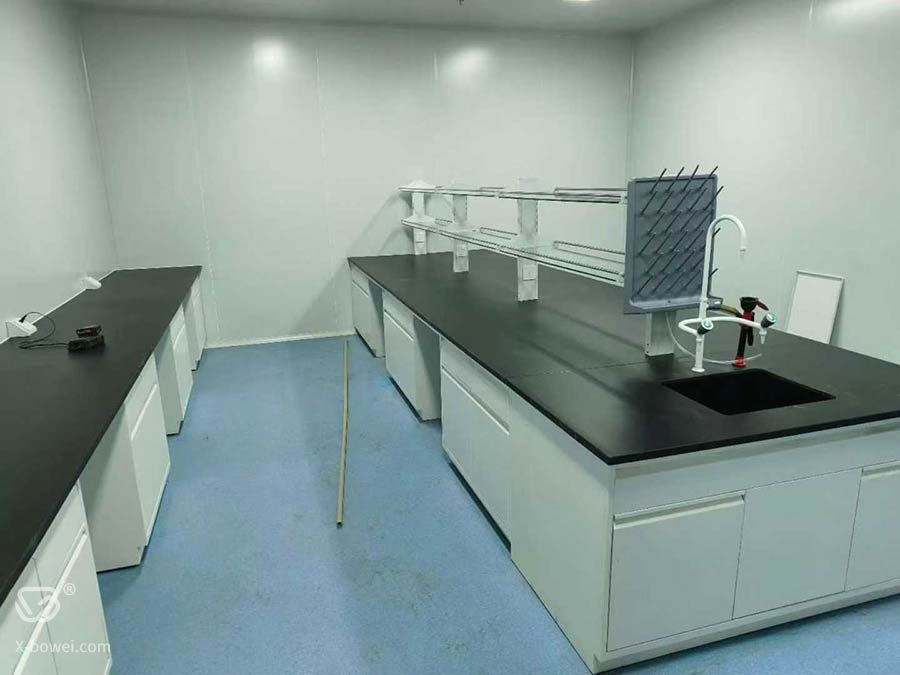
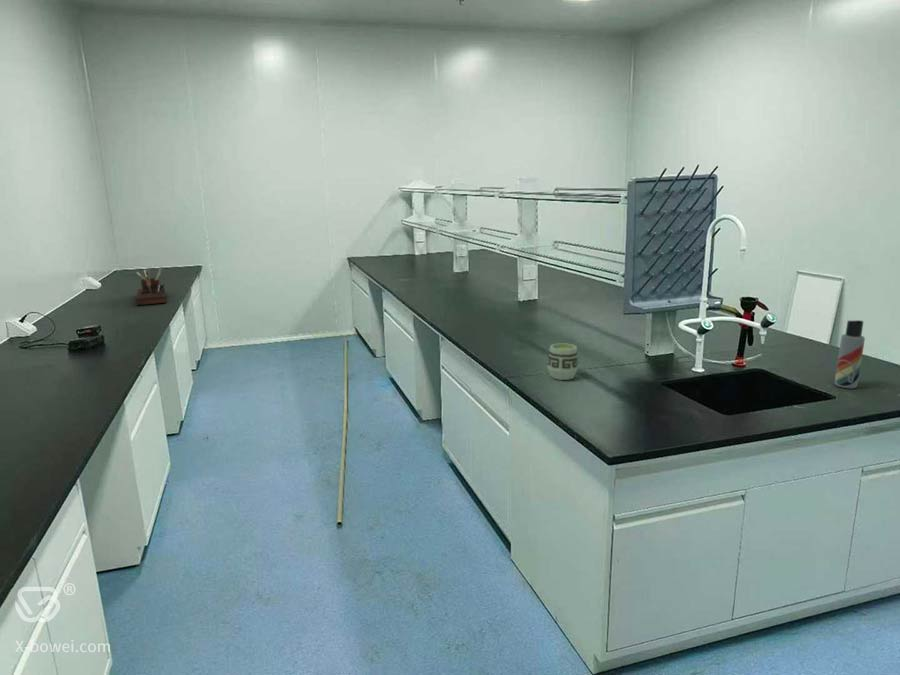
+ lotion bottle (850, 353)
+ cup (562, 361)
+ desk organizer (150, 282)
